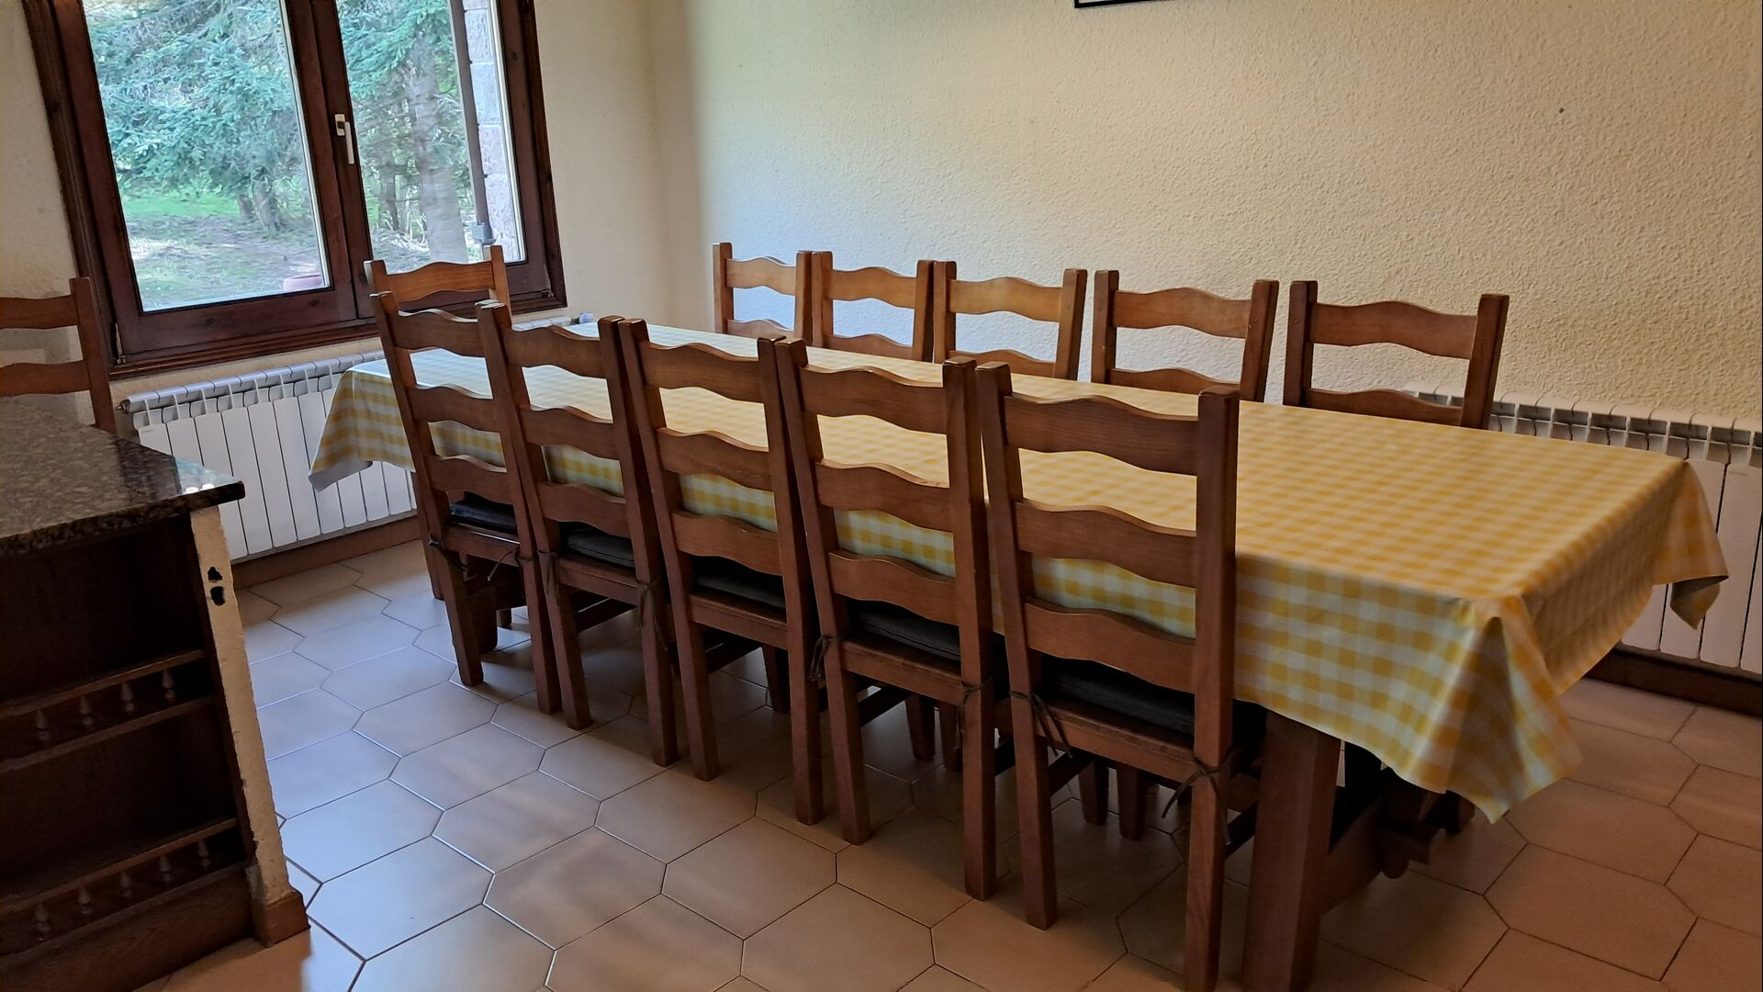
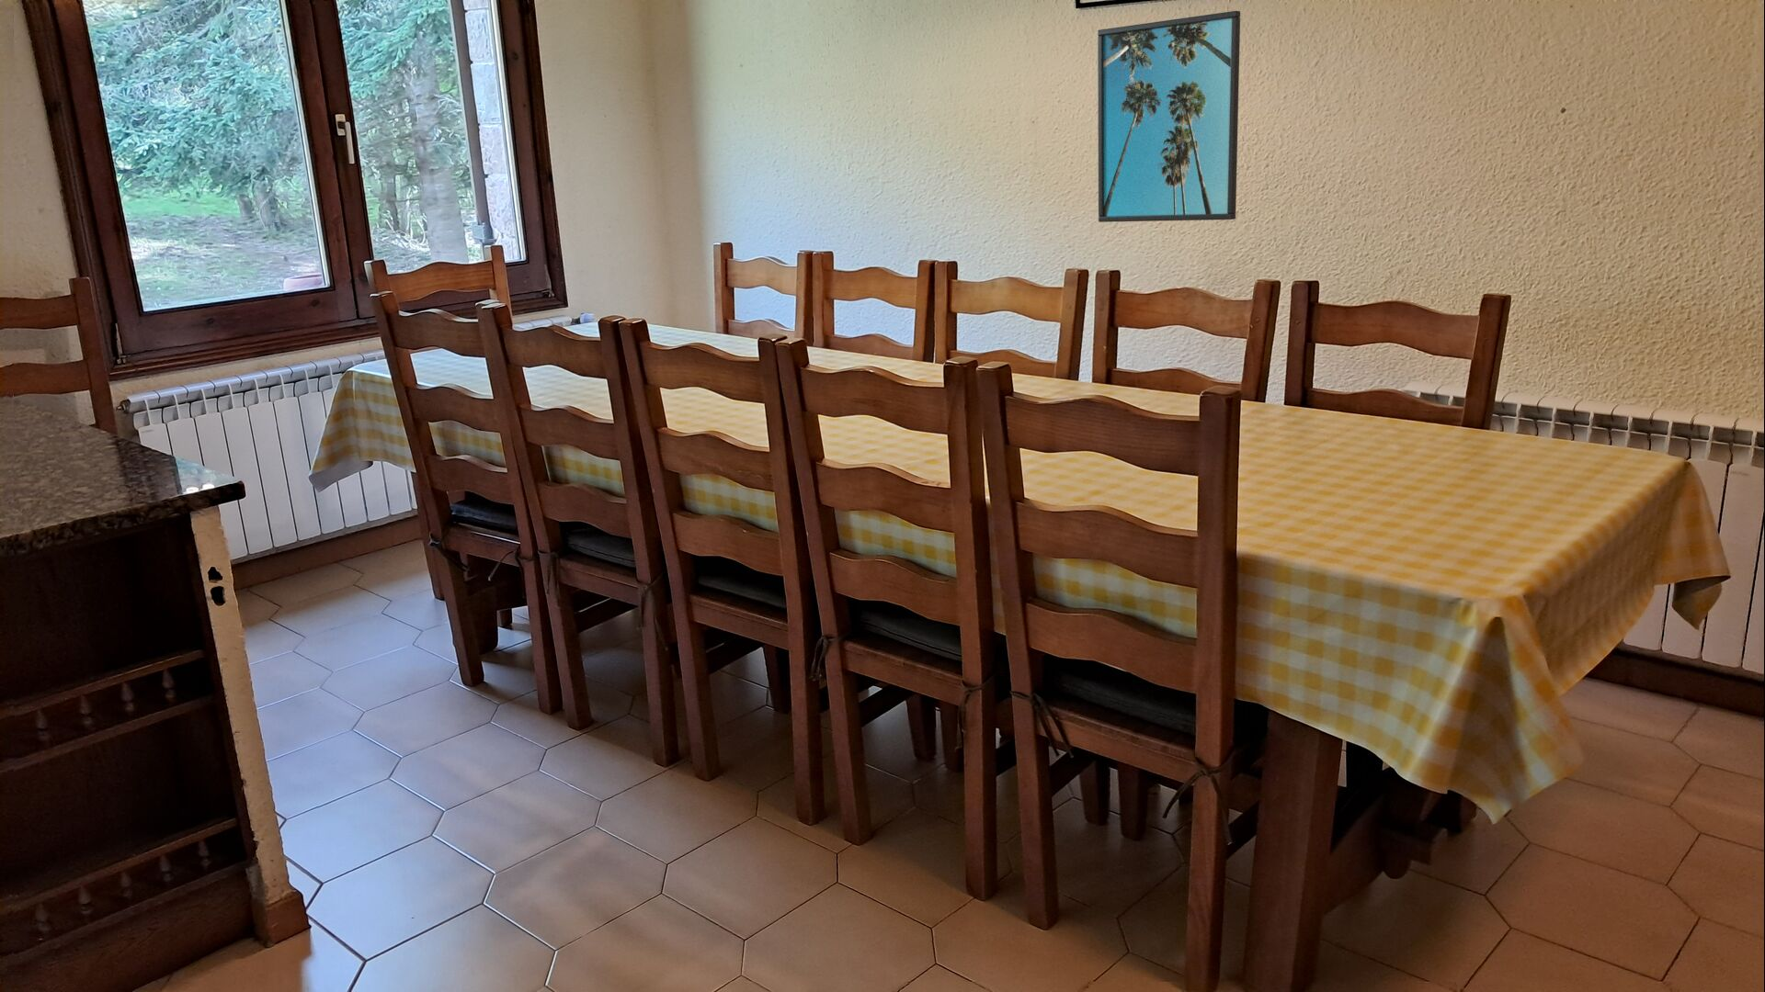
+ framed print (1165, 122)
